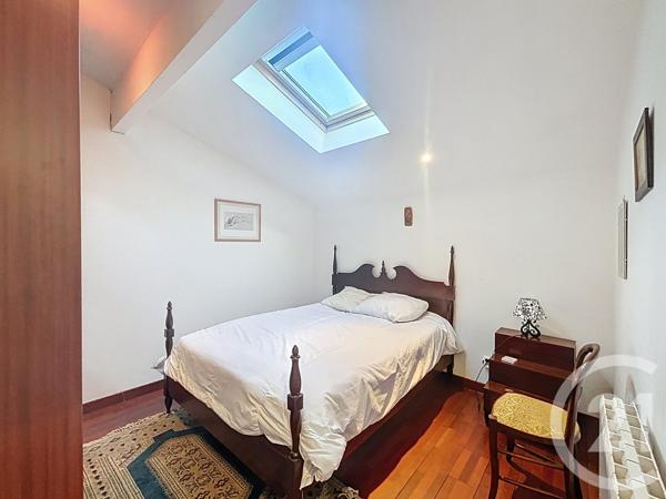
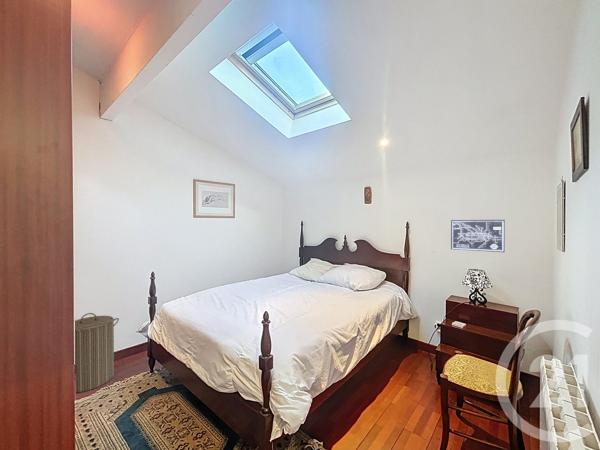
+ wall art (476, 235)
+ laundry hamper (89, 346)
